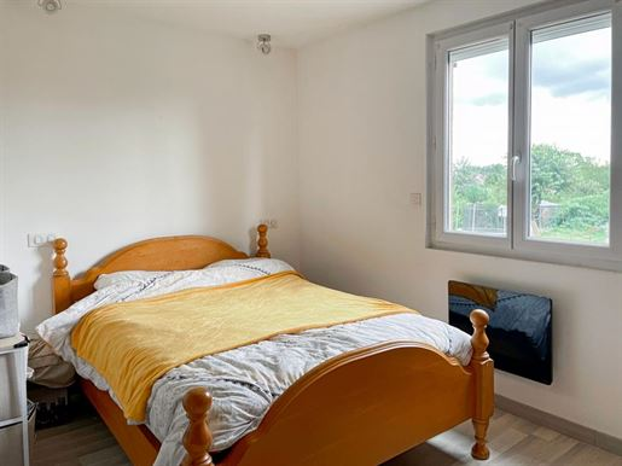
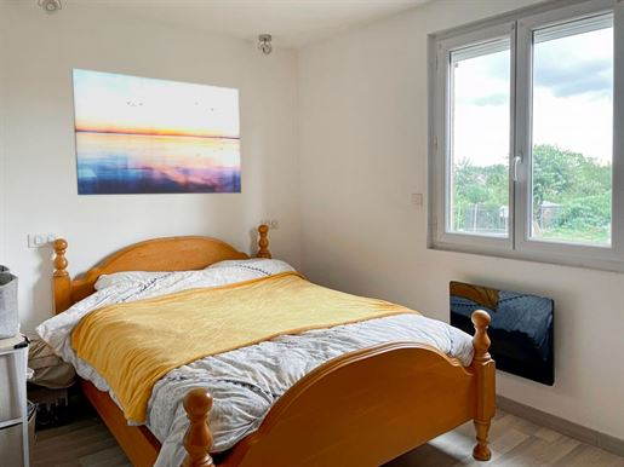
+ wall art (165, 137)
